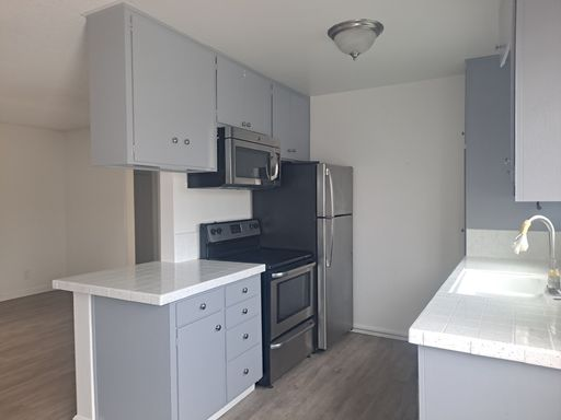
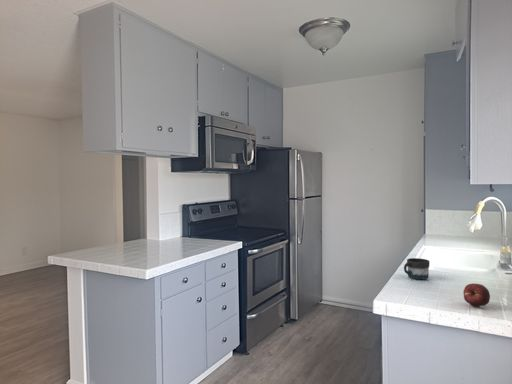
+ apple (476, 294)
+ mug (417, 269)
